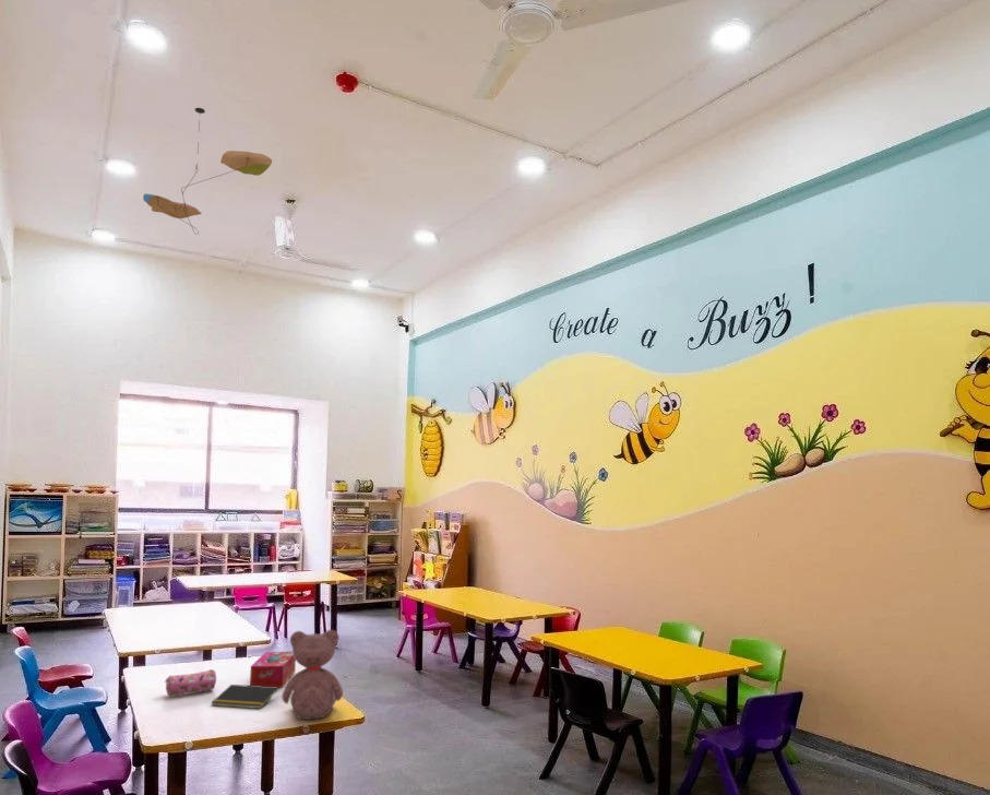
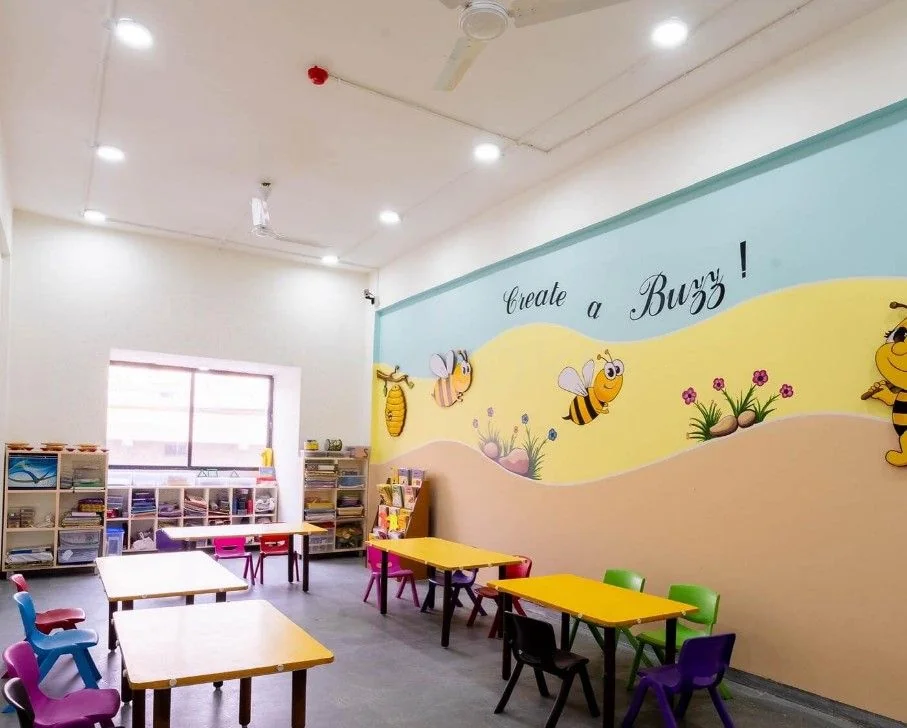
- ceiling mobile (210, 178)
- teddy bear (313, 671)
- pencil case (190, 683)
- notepad (244, 696)
- tissue box (273, 668)
